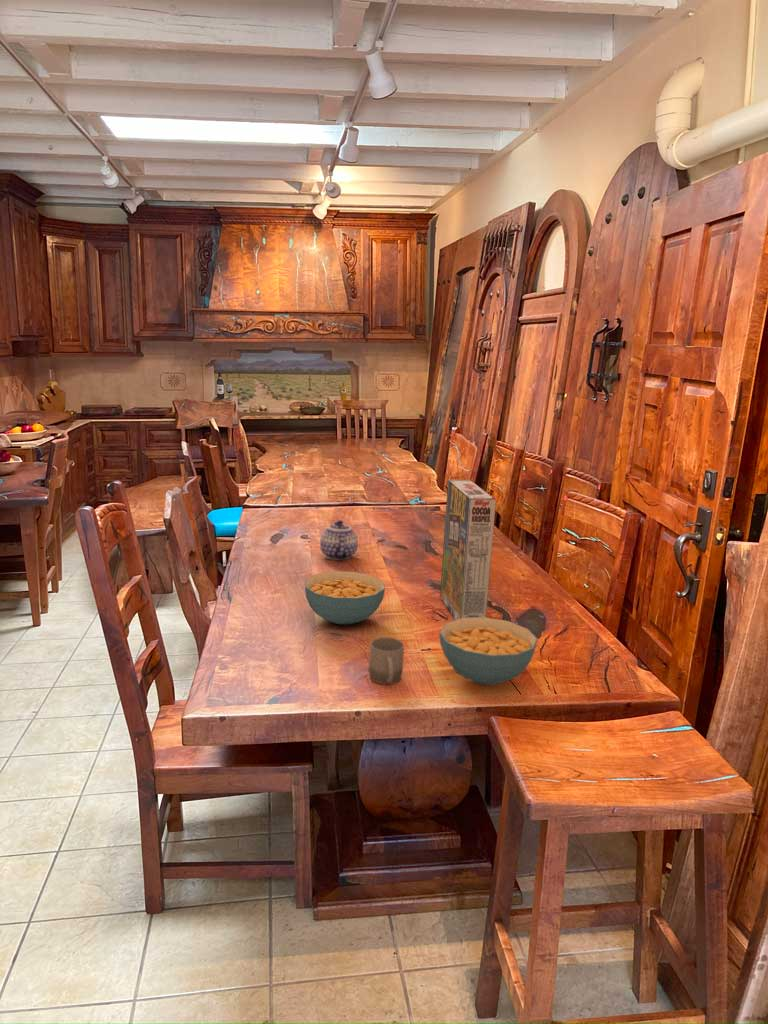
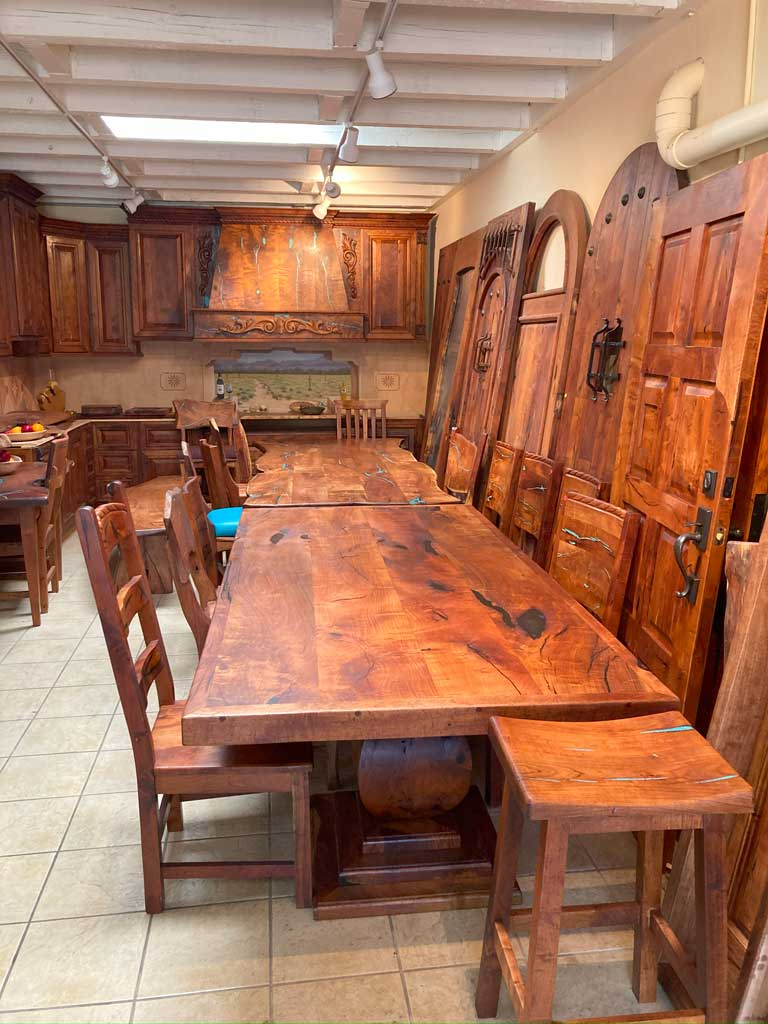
- cup (387, 663)
- teapot (339, 538)
- cereal bowl (486, 657)
- cereal box (466, 551)
- cereal bowl (344, 602)
